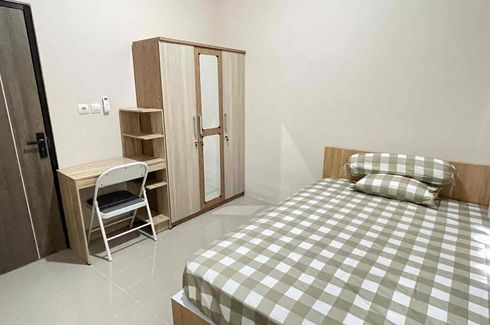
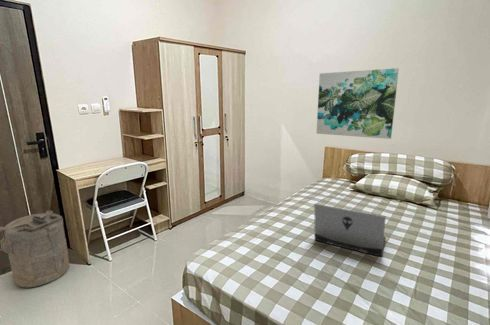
+ laundry hamper (35, 246)
+ wall art (353, 104)
+ laptop (351, 222)
